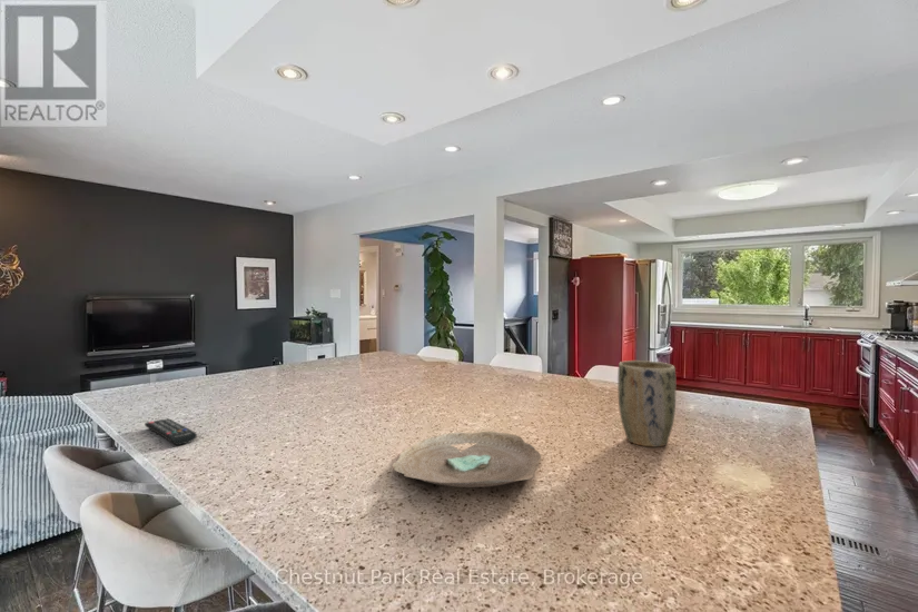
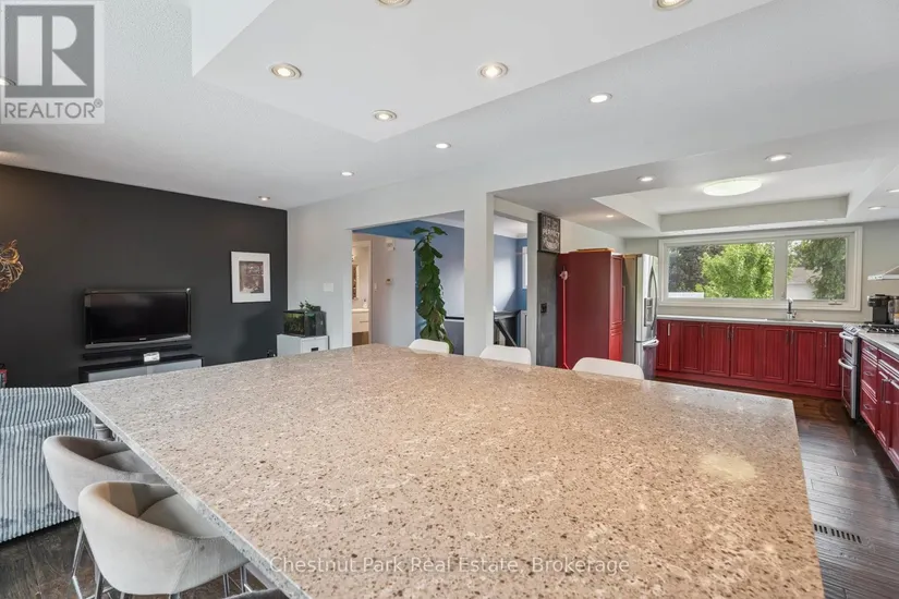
- remote control (169, 431)
- plant pot (645, 402)
- decorative bowl (468, 453)
